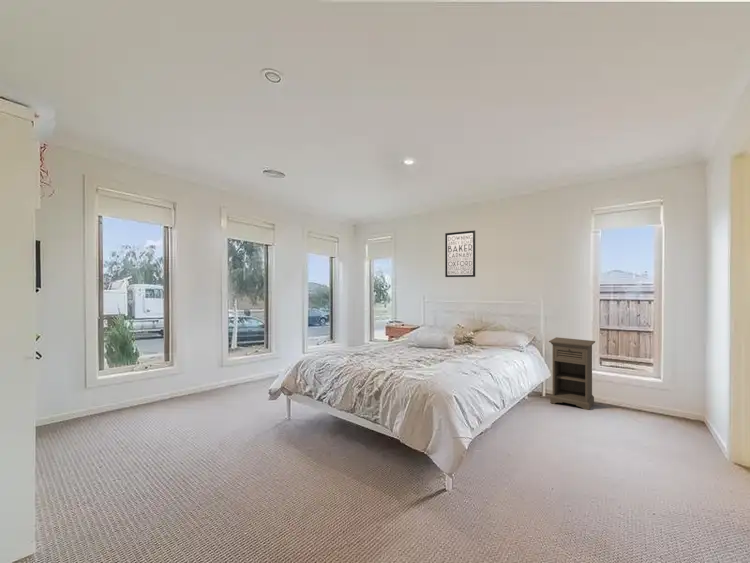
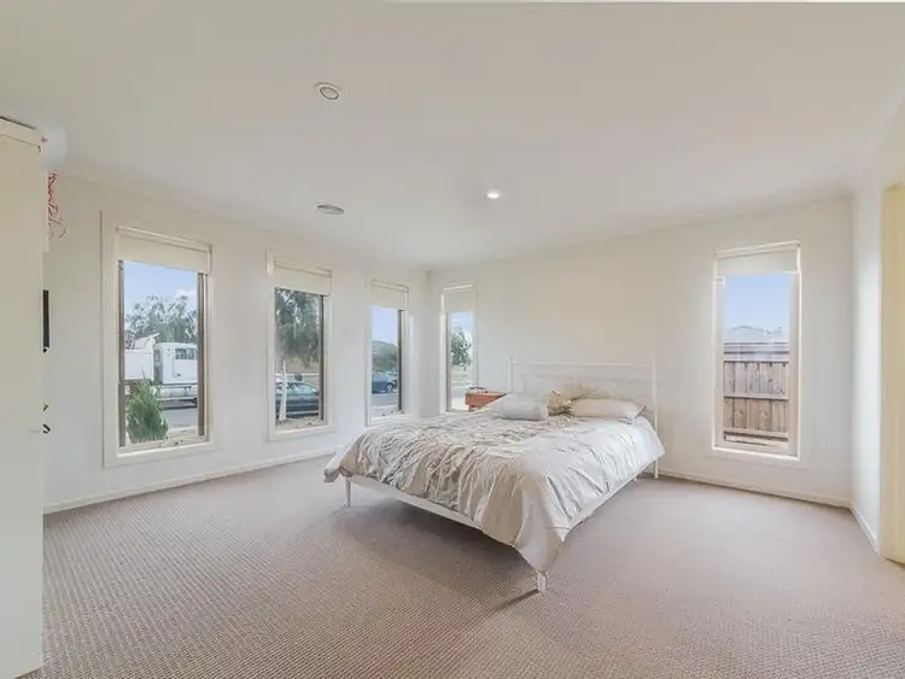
- nightstand (572, 372)
- wall art (459, 254)
